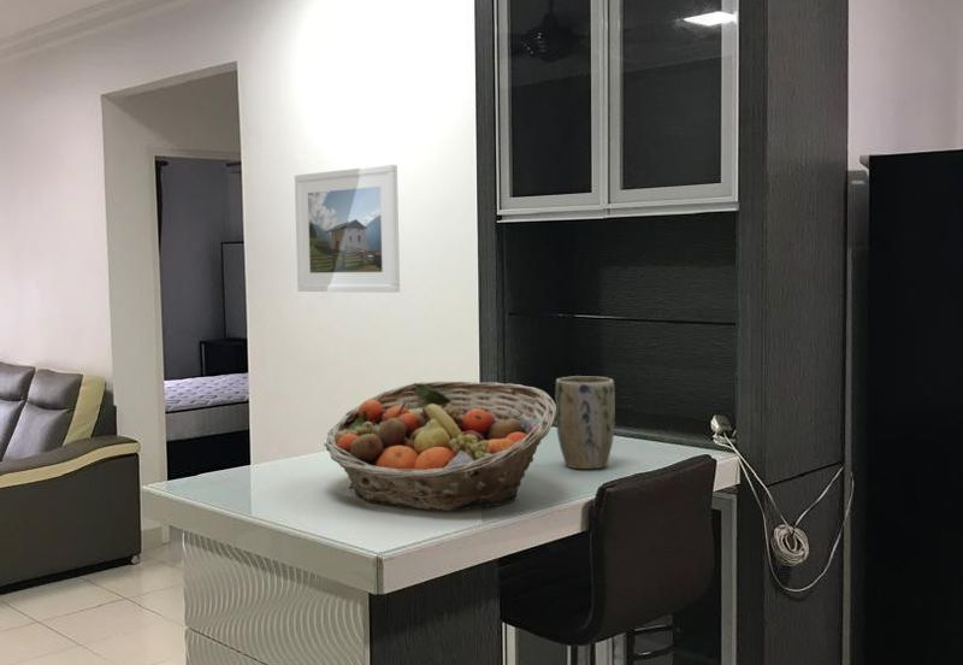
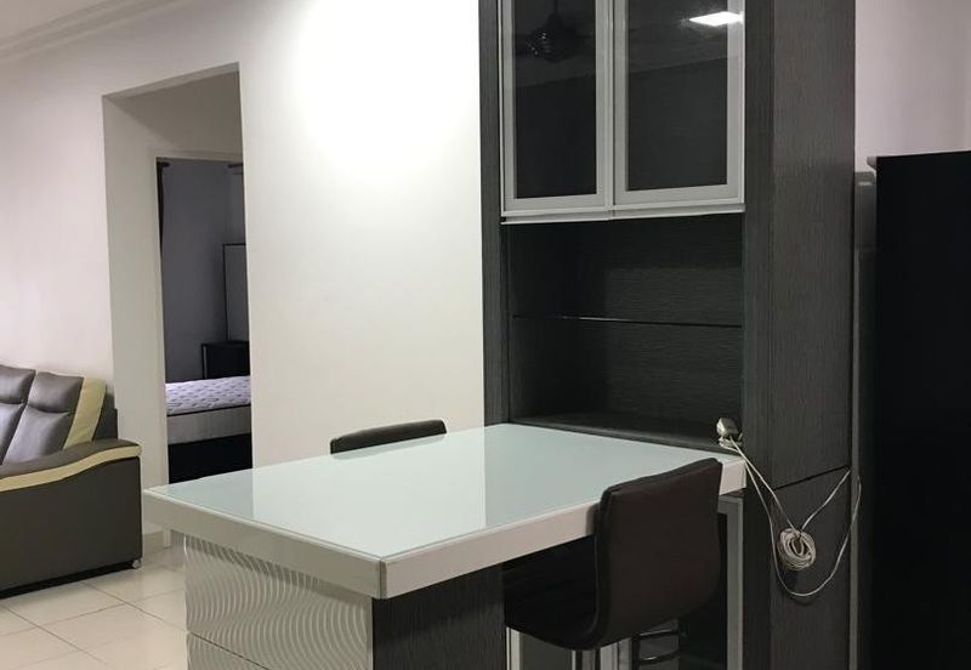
- fruit basket (439, 441)
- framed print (344, 231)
- plant pot (585, 422)
